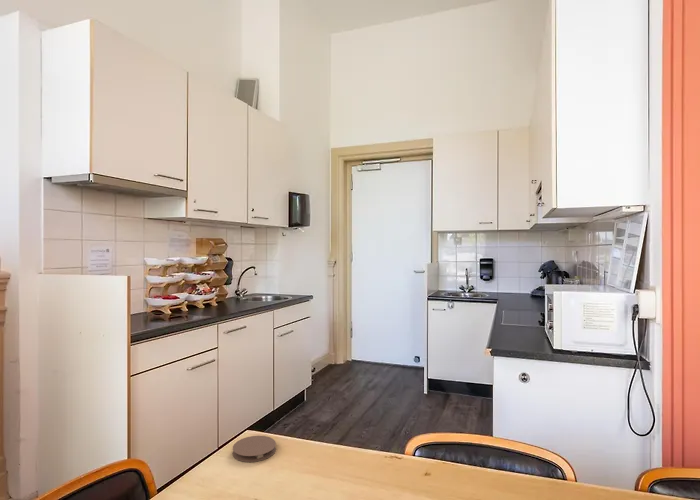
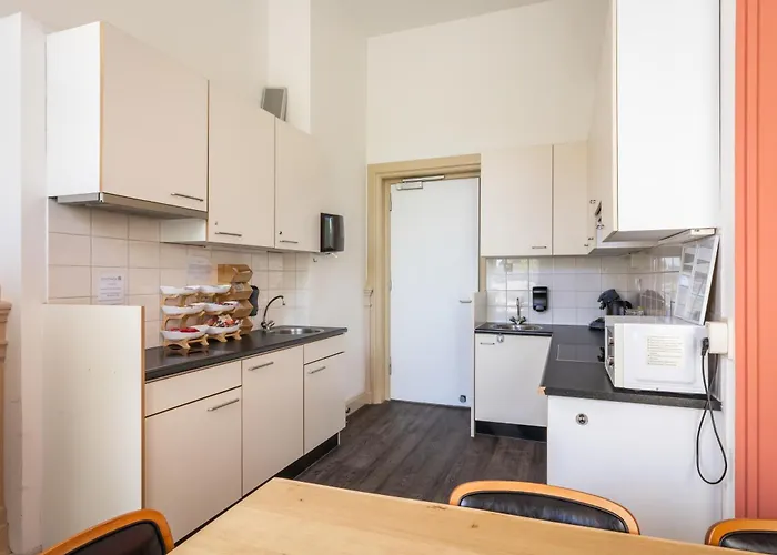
- coaster (254, 448)
